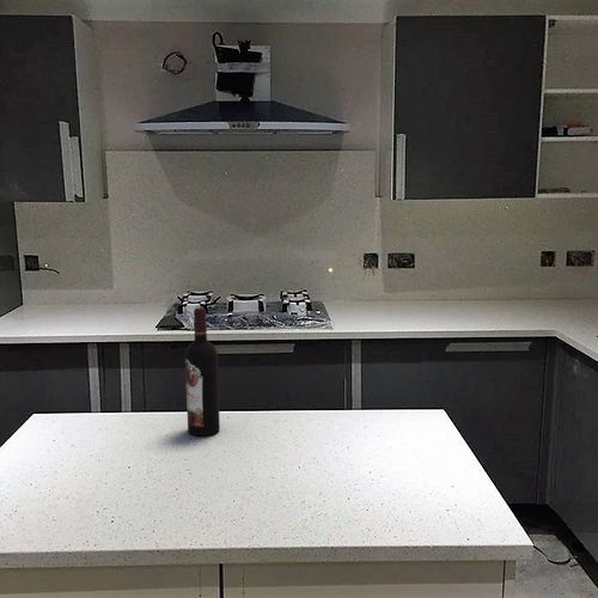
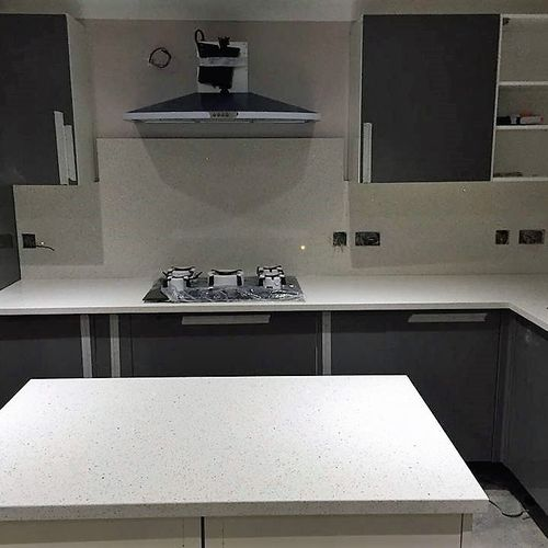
- wine bottle (201, 370)
